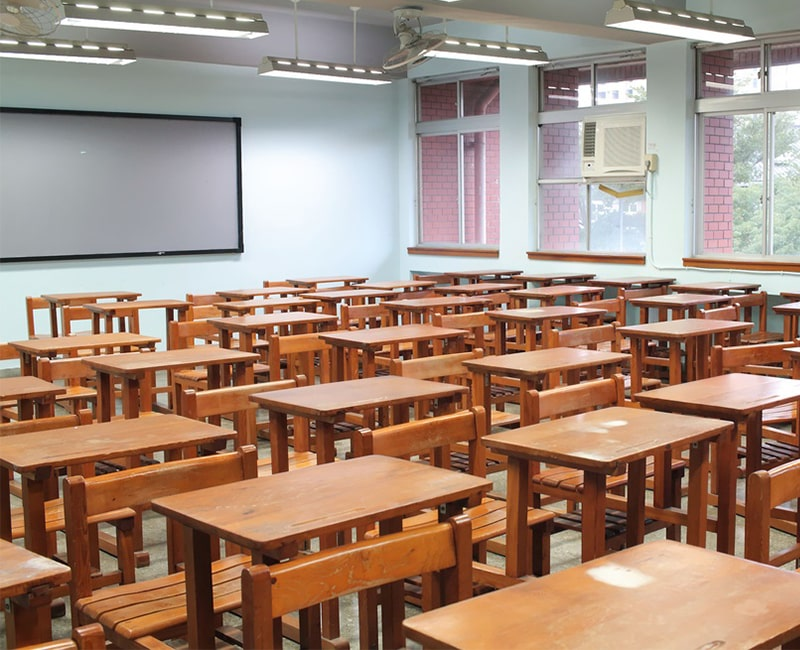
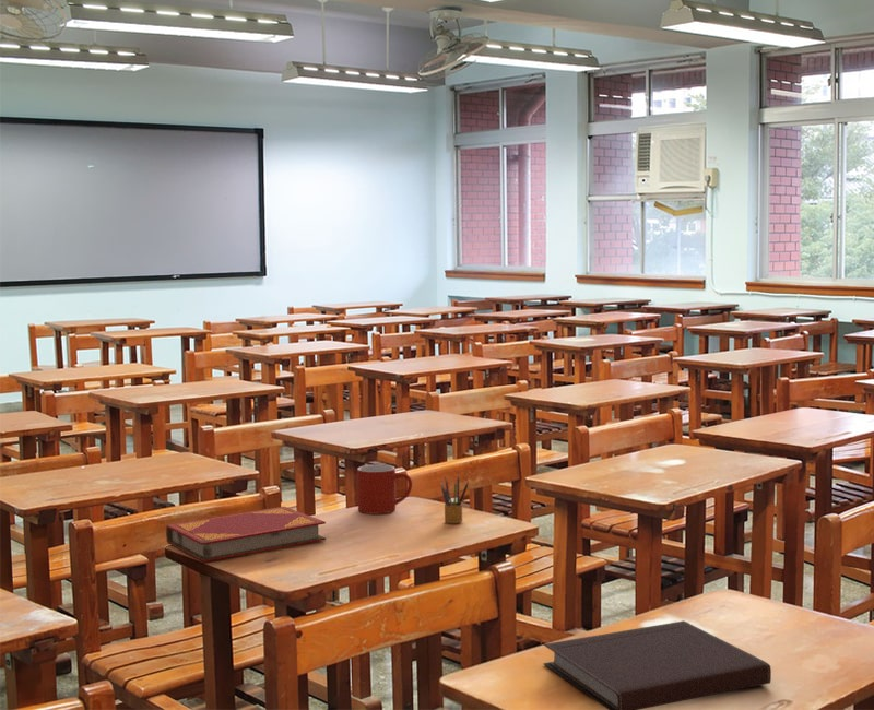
+ hardback book (246, 532)
+ pencil box (454, 499)
+ notebook (653, 664)
+ mug (385, 488)
